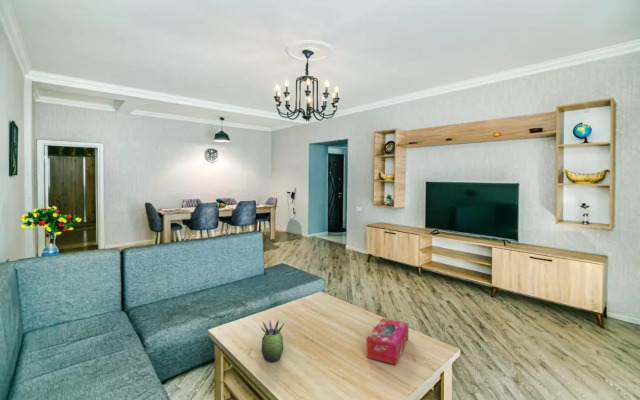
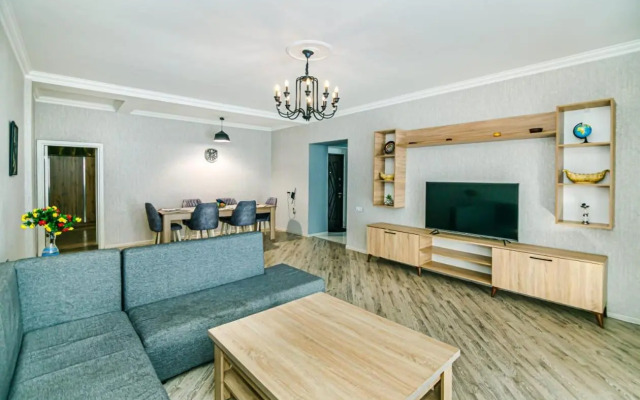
- tissue box (388, 339)
- succulent plant (272, 340)
